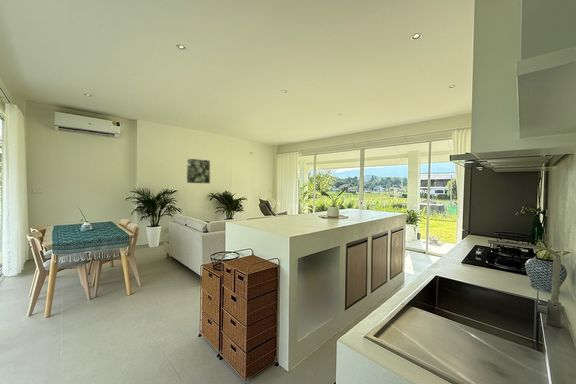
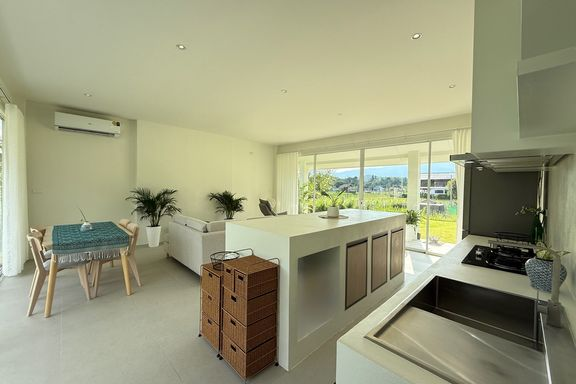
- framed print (198, 171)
